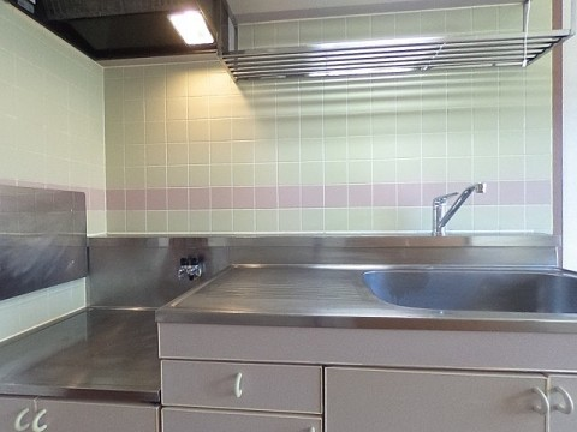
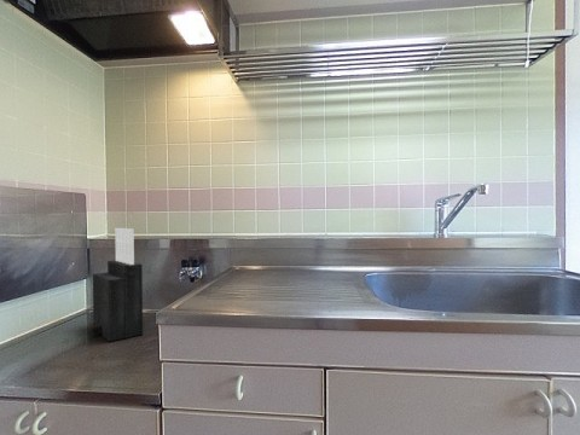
+ knife block (112, 280)
